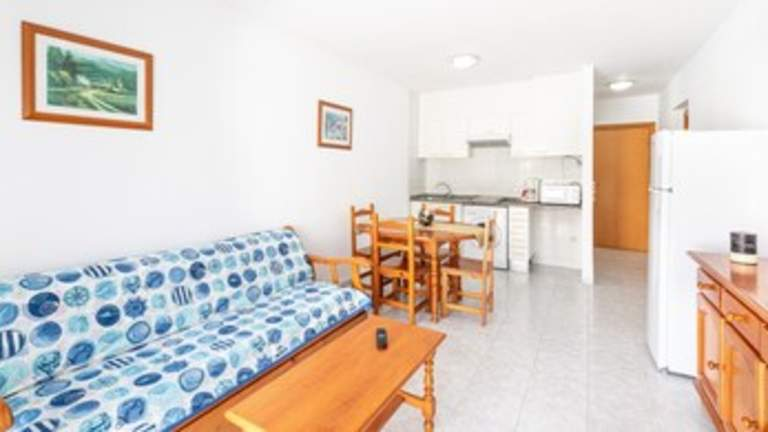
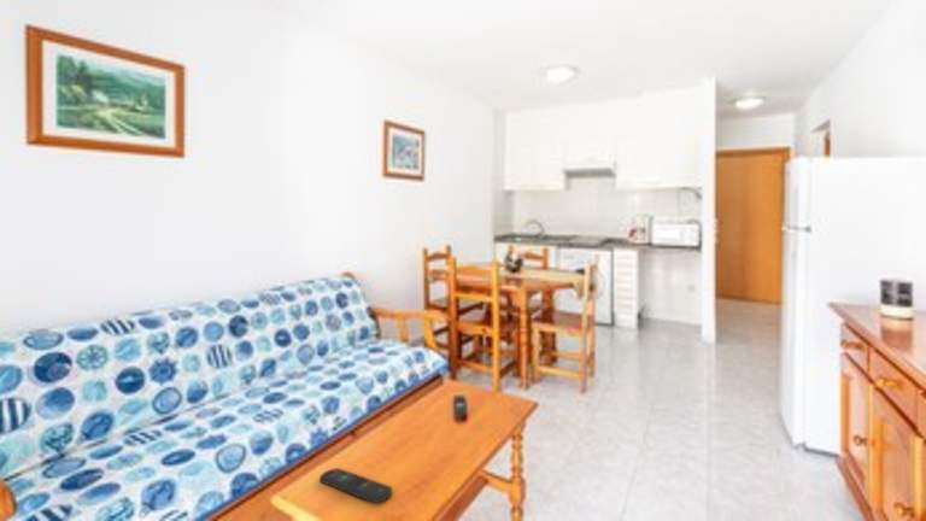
+ remote control (354, 484)
